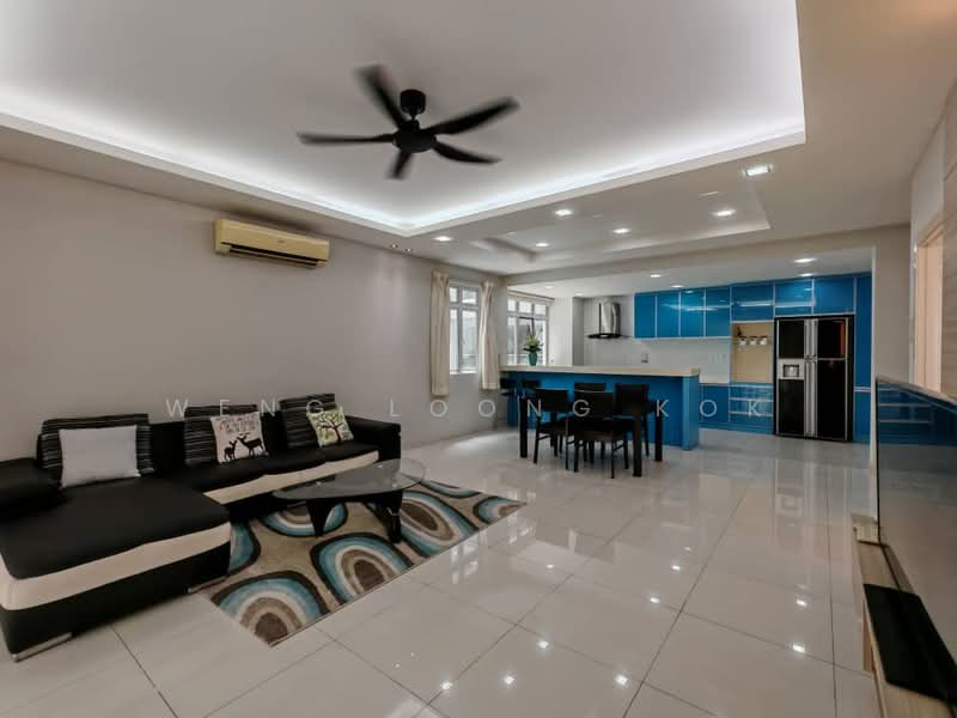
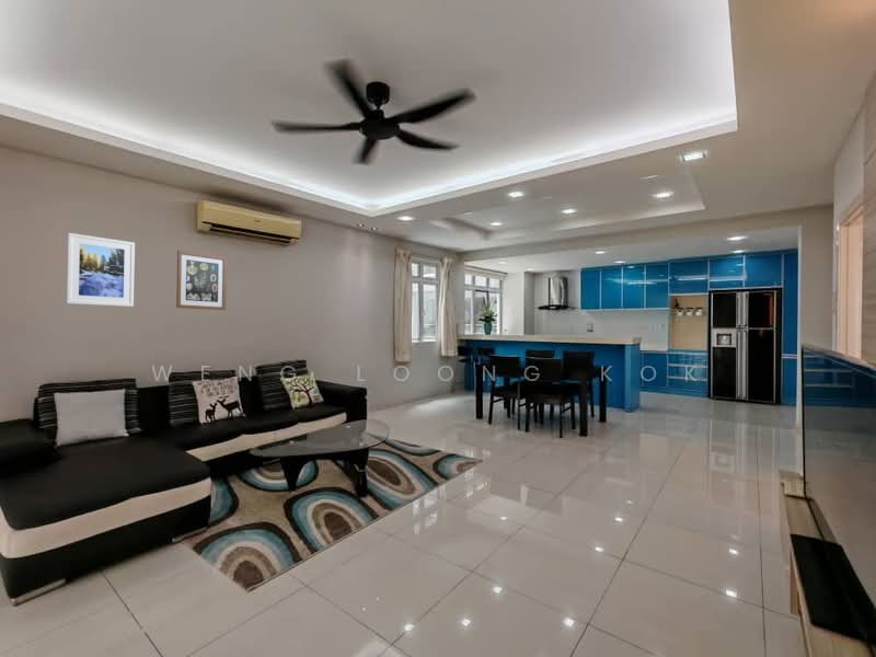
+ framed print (102, 272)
+ wall art (203, 281)
